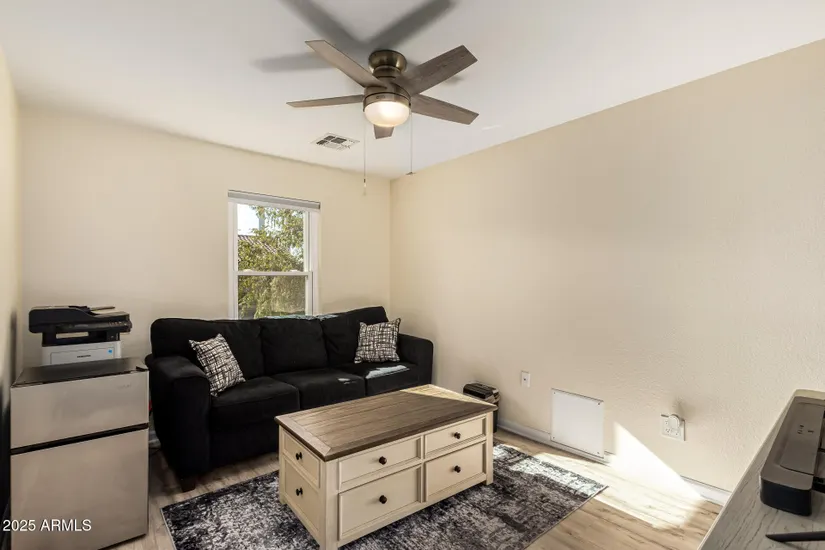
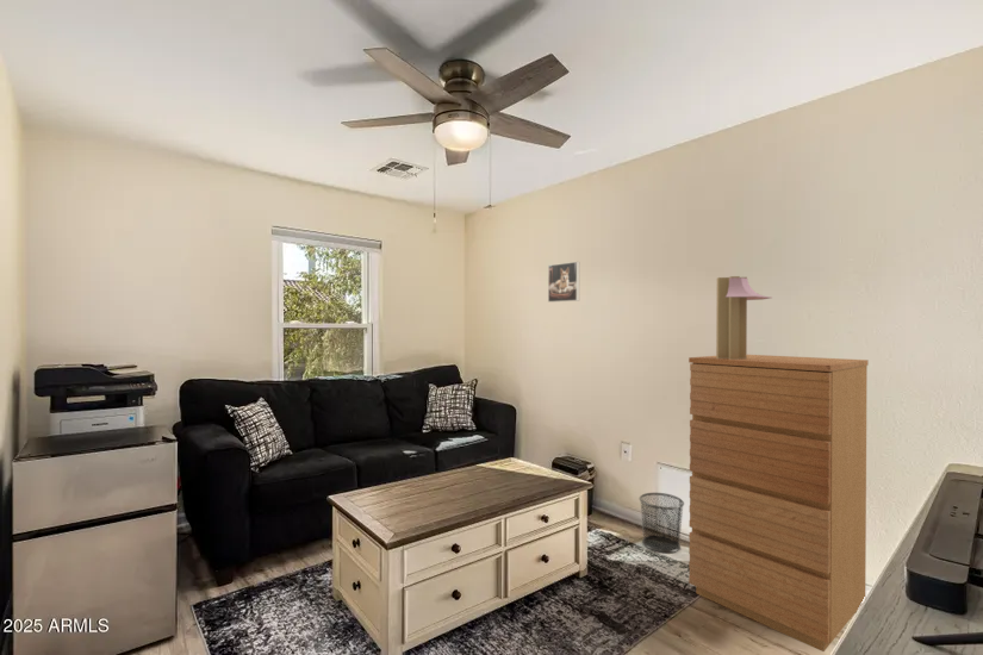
+ dresser (774, 480)
+ waste bin (661, 522)
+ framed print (562, 282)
+ table lamp (741, 317)
